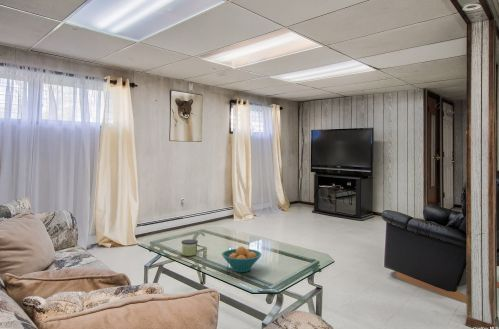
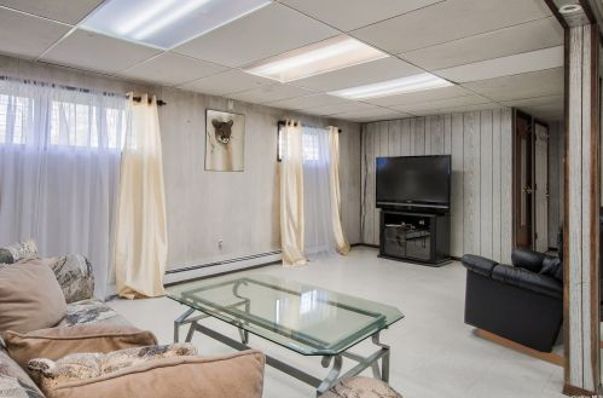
- candle (189, 247)
- fruit bowl (241, 258)
